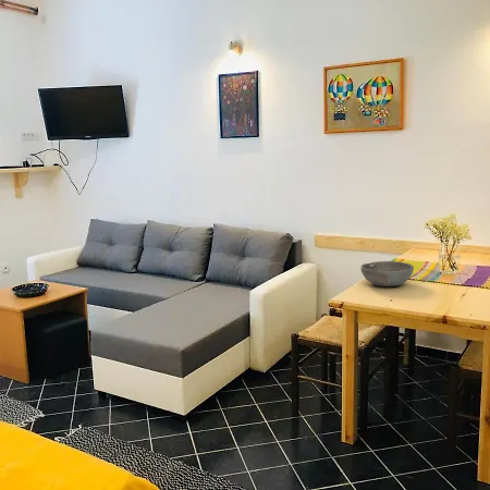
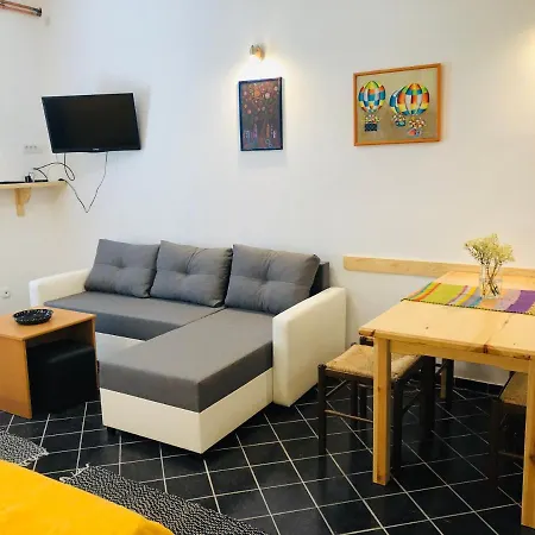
- bowl (387, 274)
